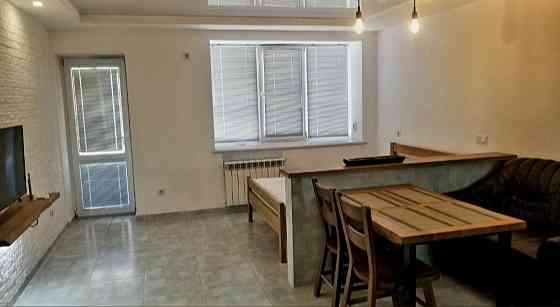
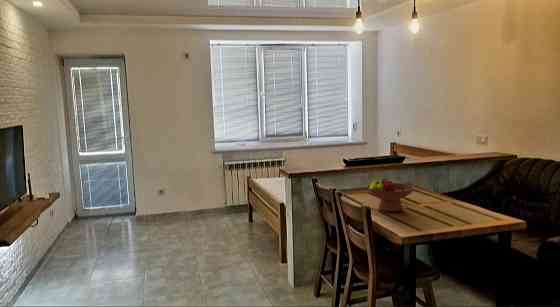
+ fruit bowl (390, 193)
